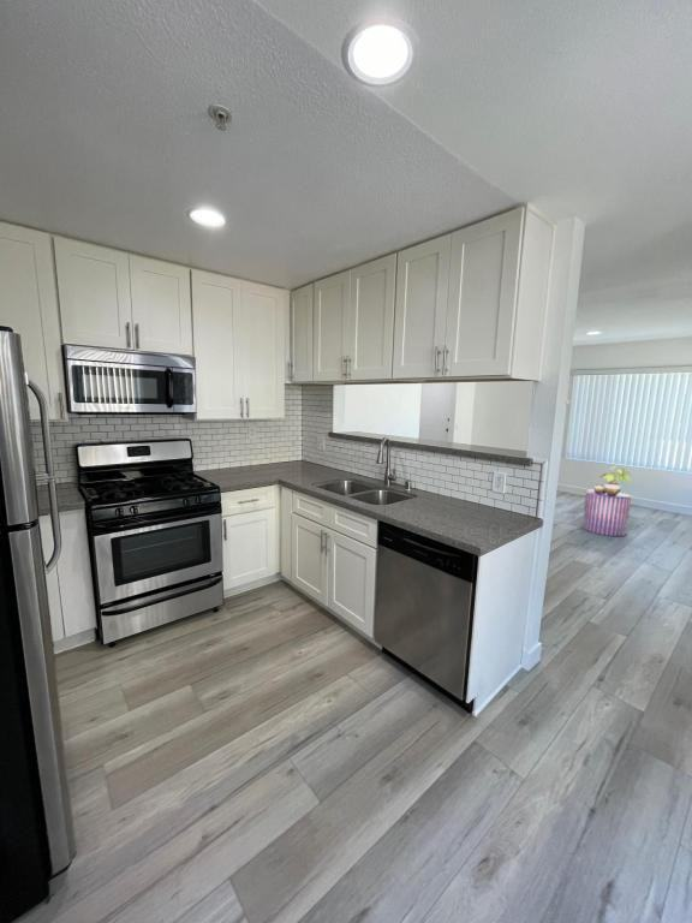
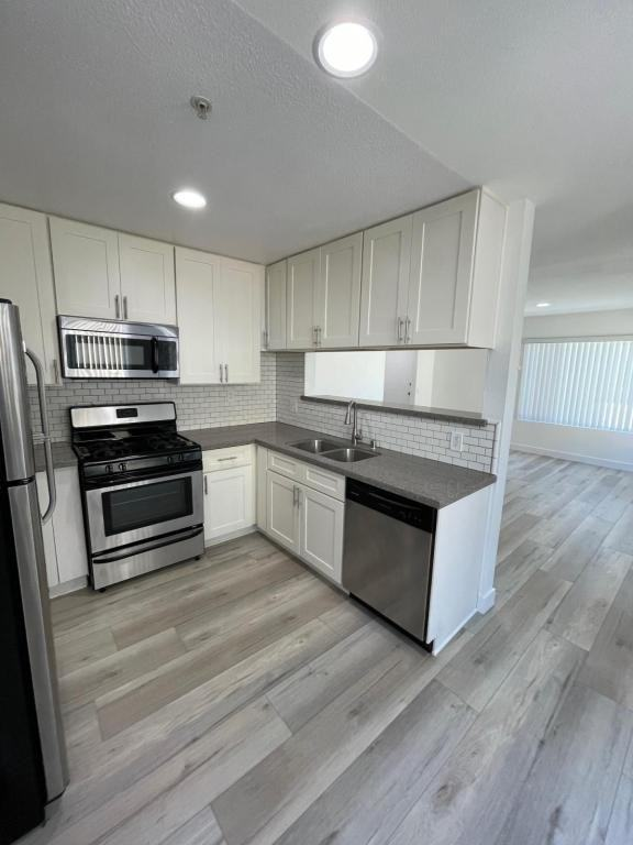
- potted plant (612, 481)
- stool (606, 512)
